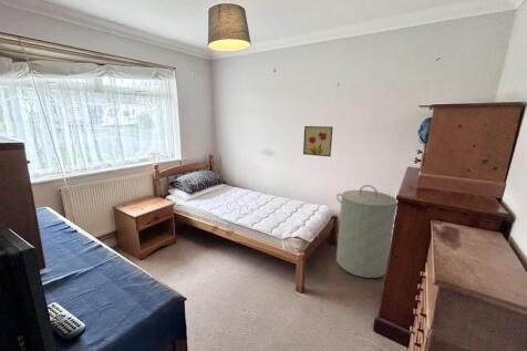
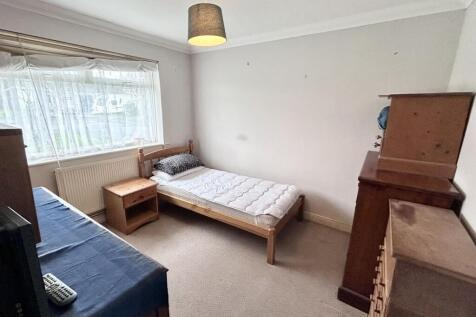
- wall art (317, 141)
- laundry hamper (364, 226)
